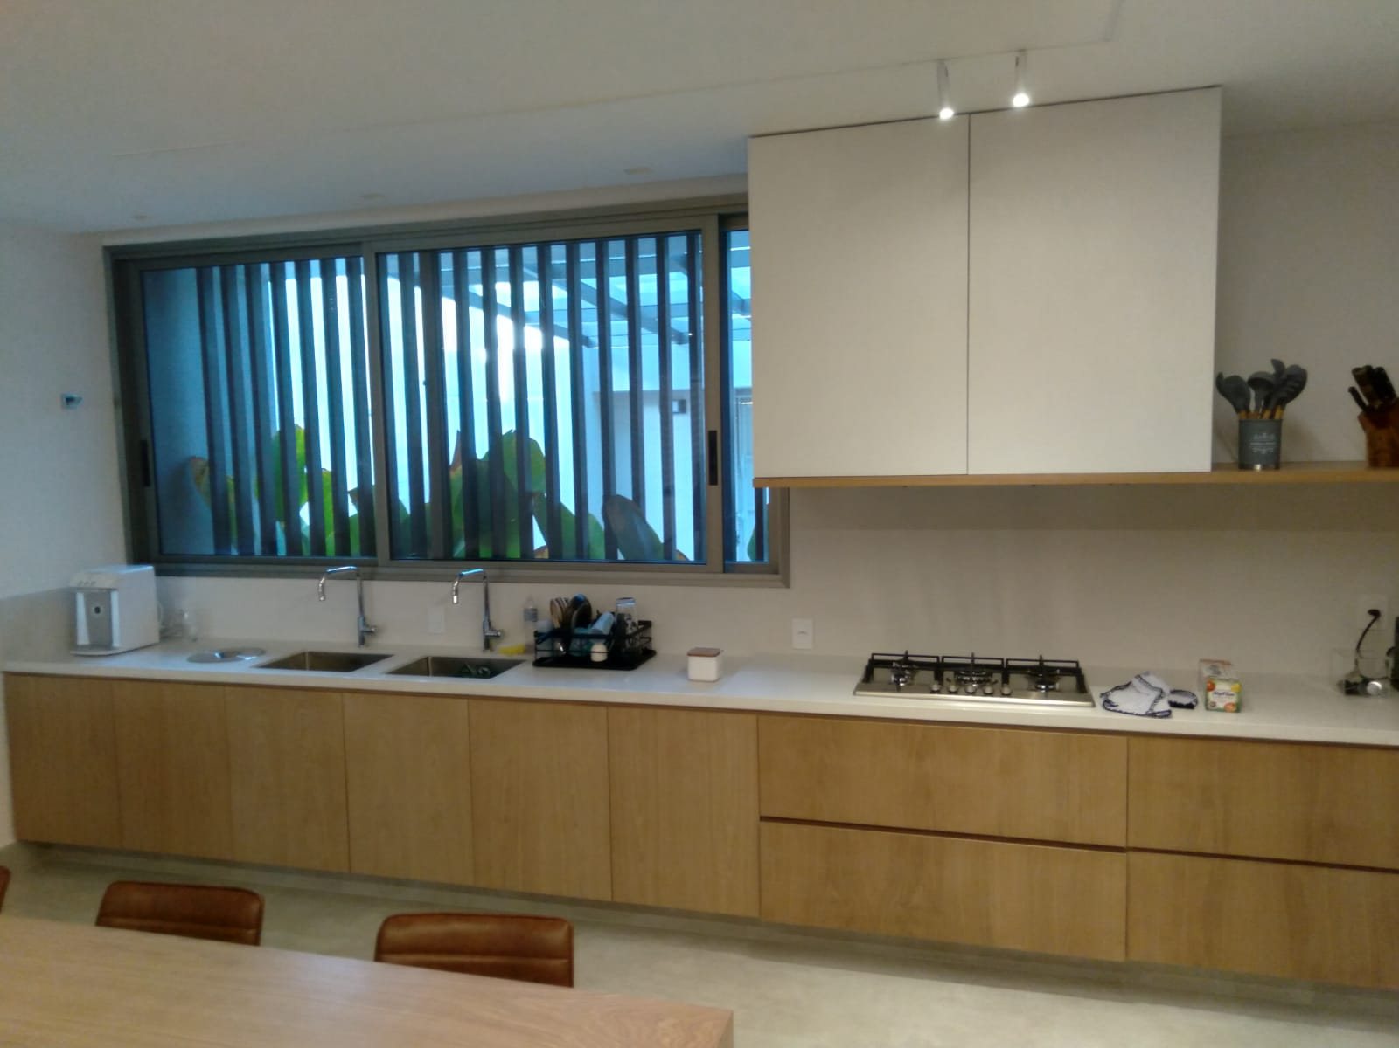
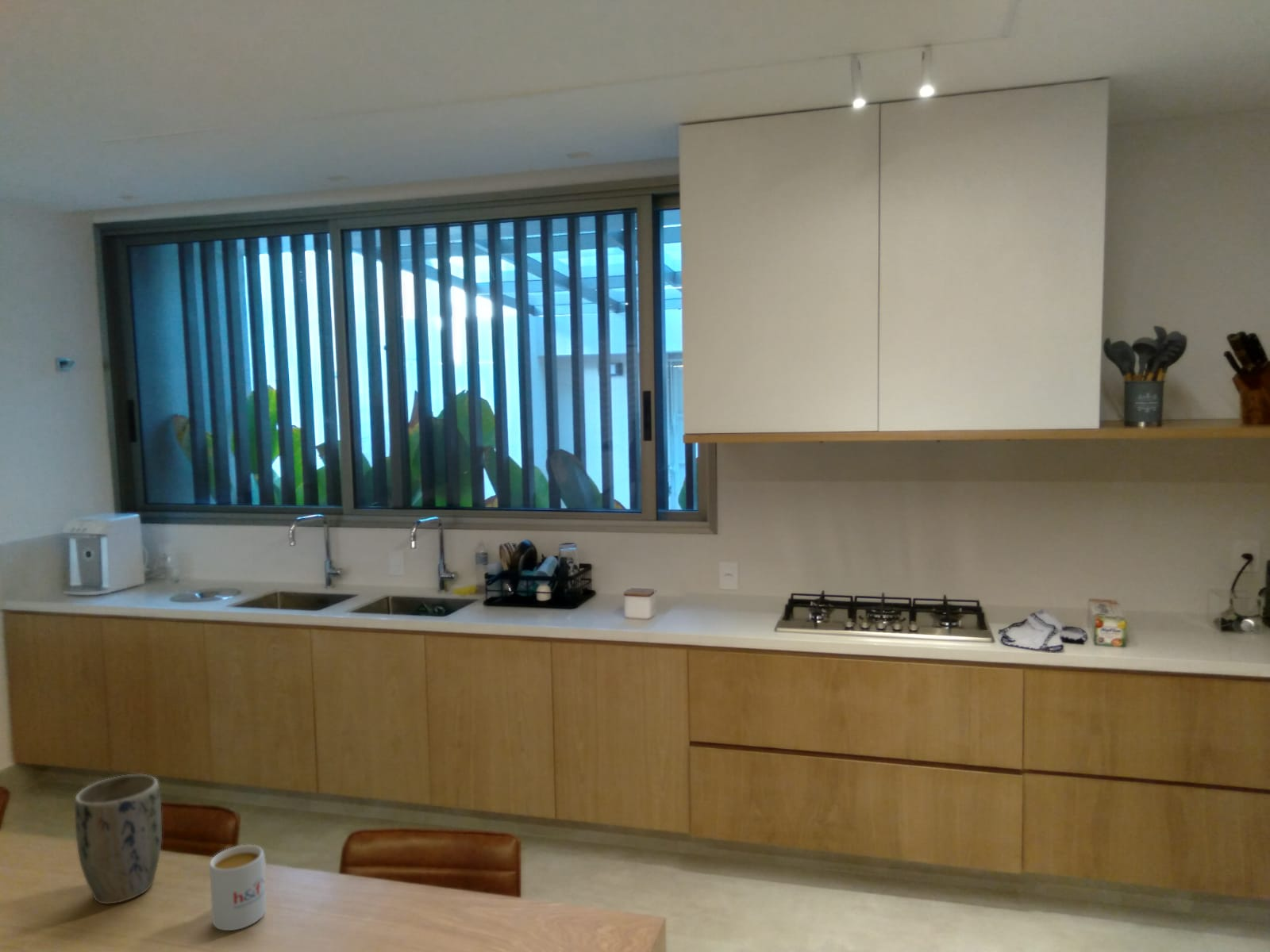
+ mug (244, 881)
+ plant pot (120, 839)
